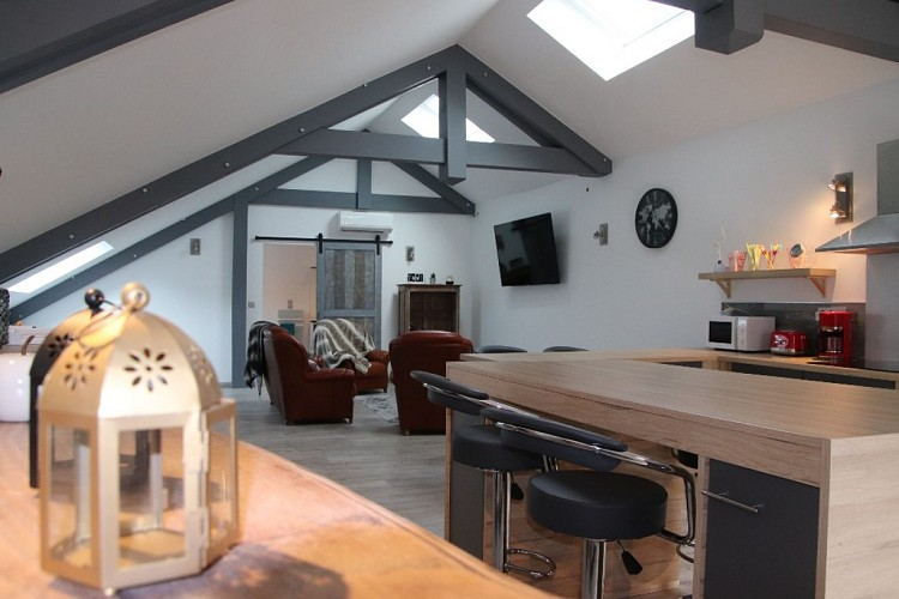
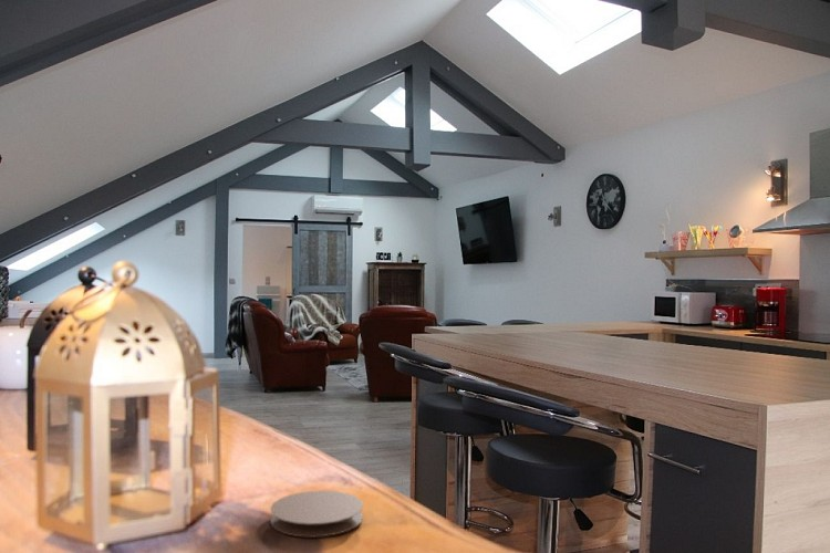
+ coaster (317, 512)
